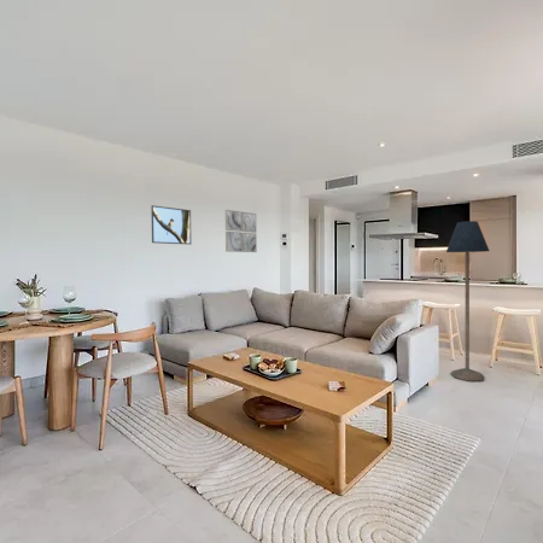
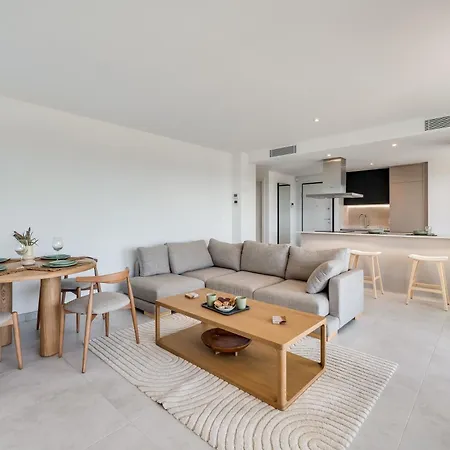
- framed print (171, 226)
- floor lamp (467, 299)
- wall art (241, 230)
